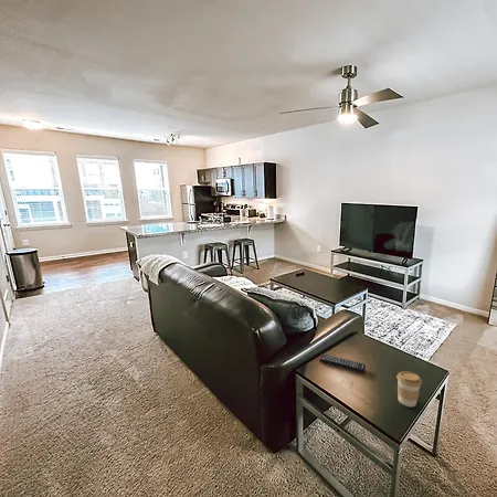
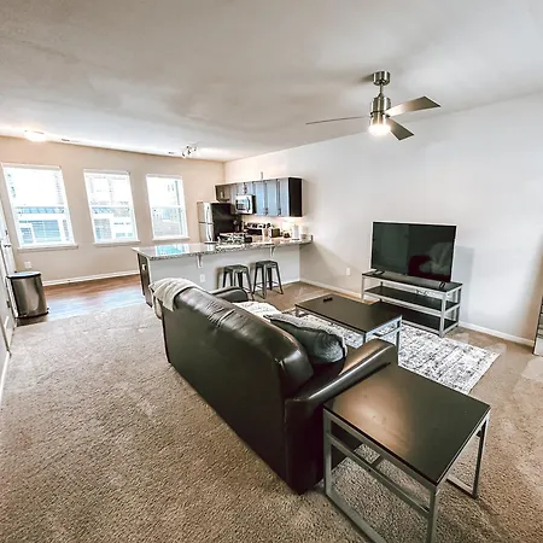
- remote control (341, 362)
- coffee cup (408, 388)
